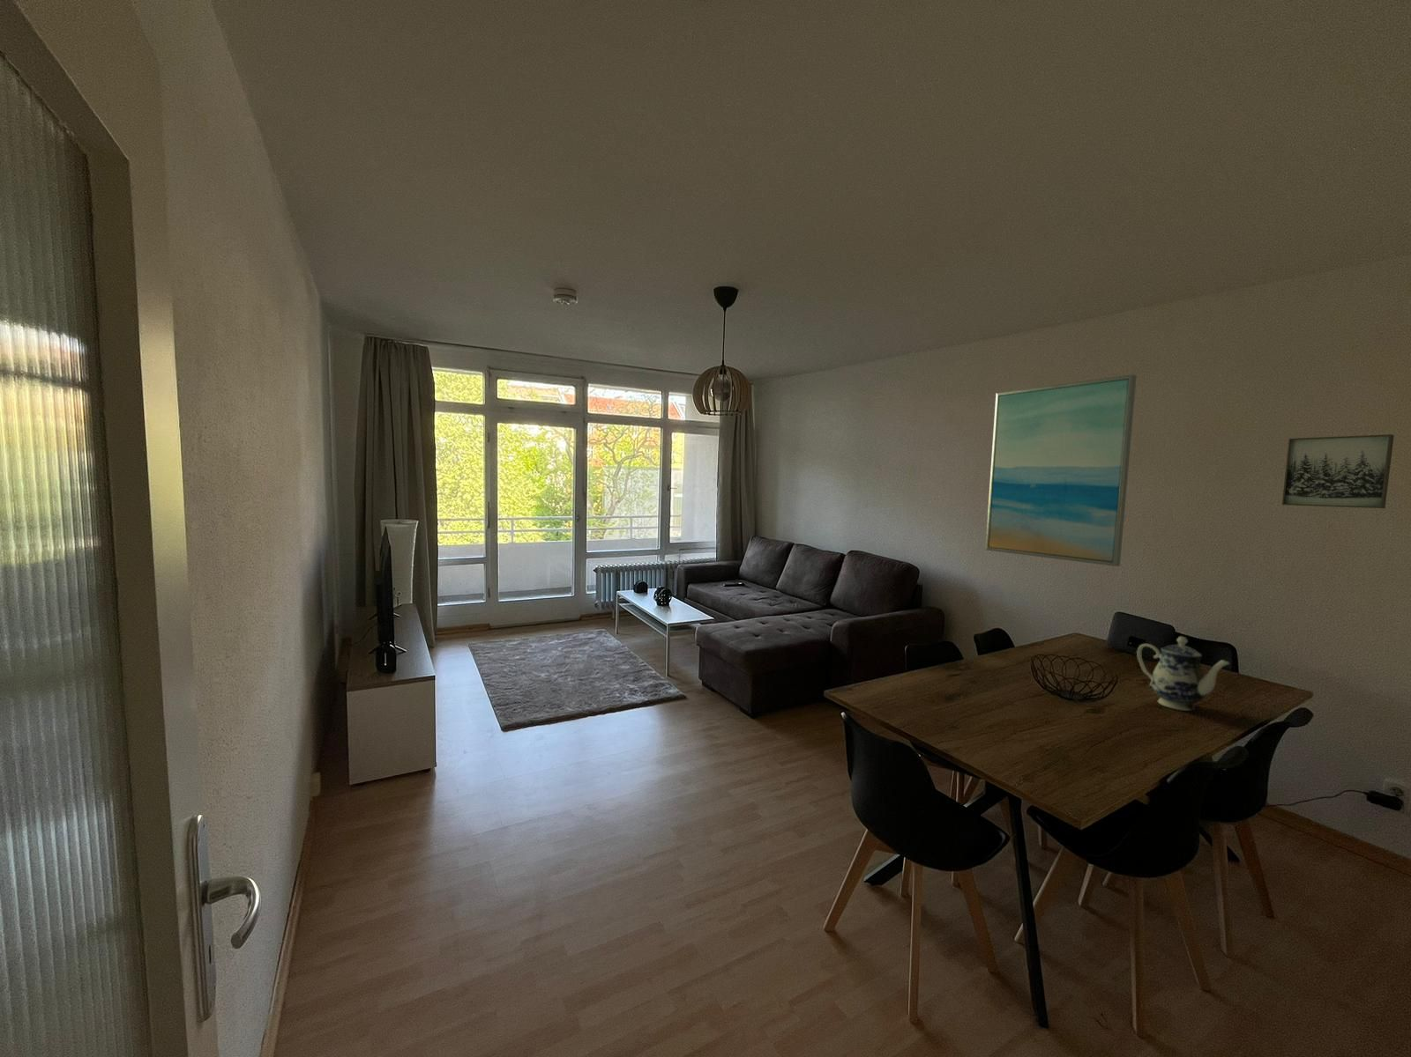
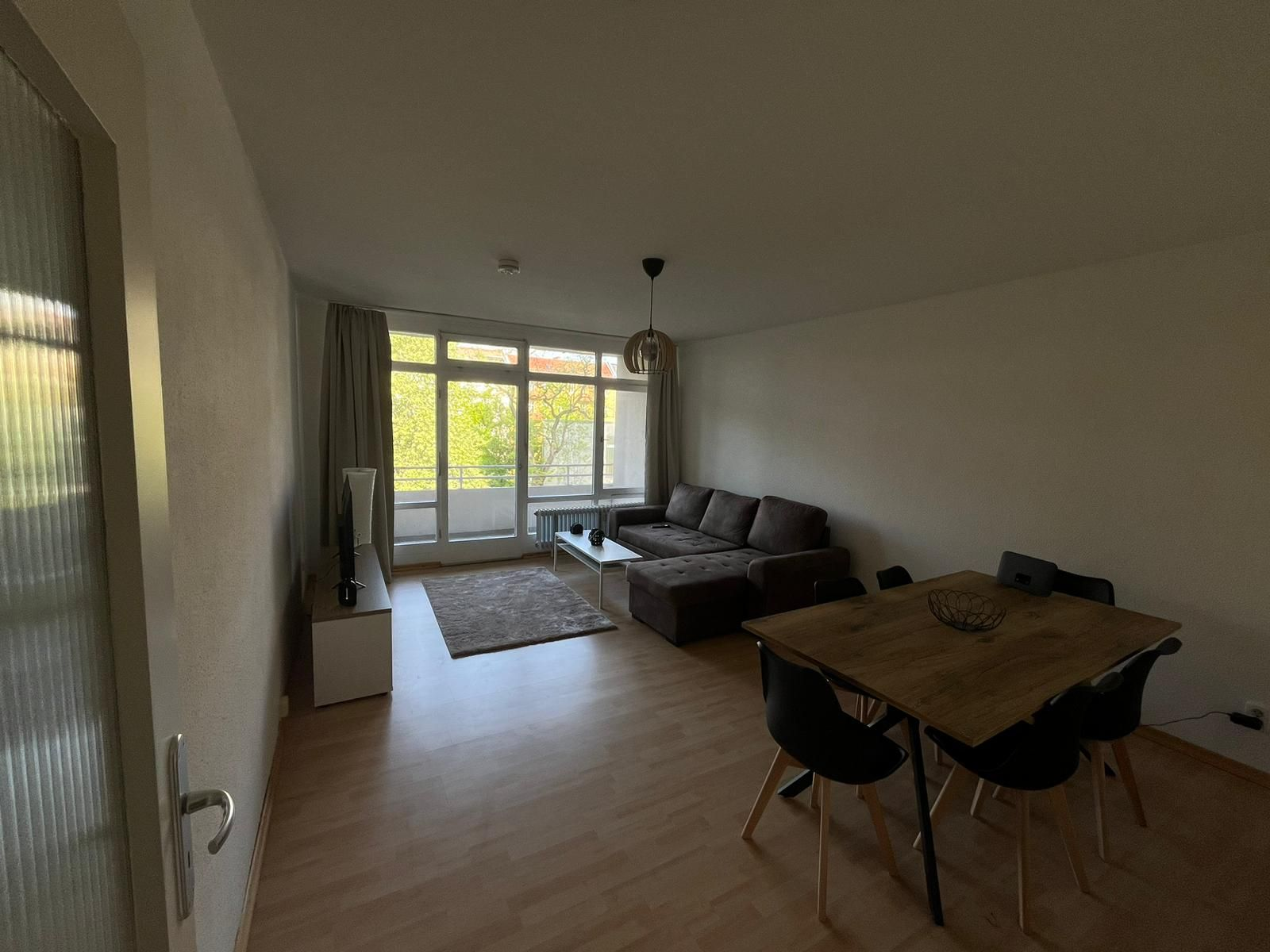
- teapot (1179, 672)
- wall art (1052, 472)
- wall art (1334, 471)
